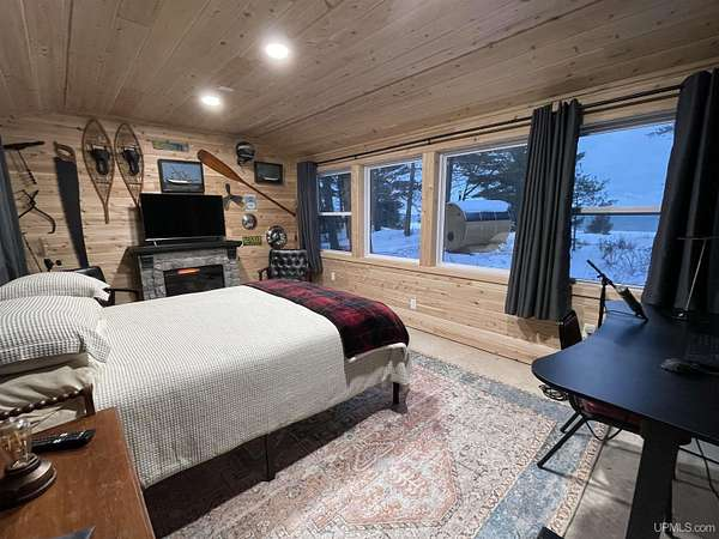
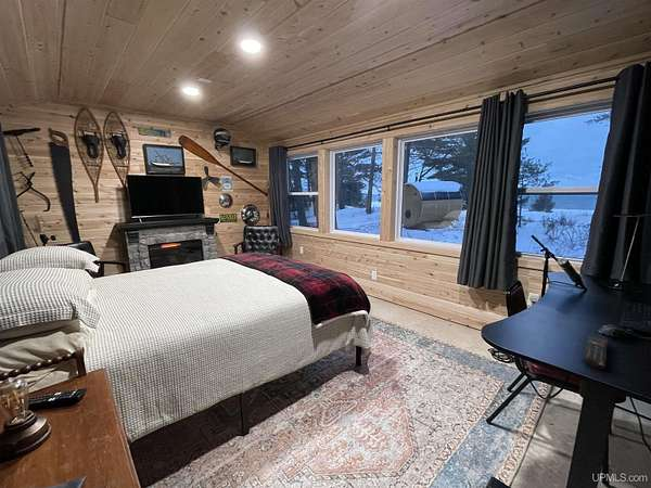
+ remote control (595, 351)
